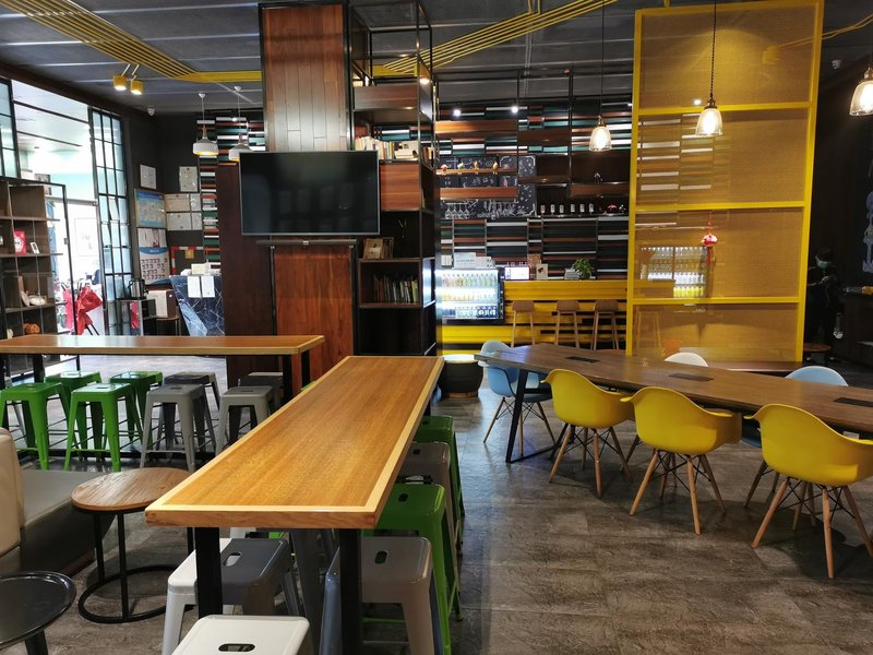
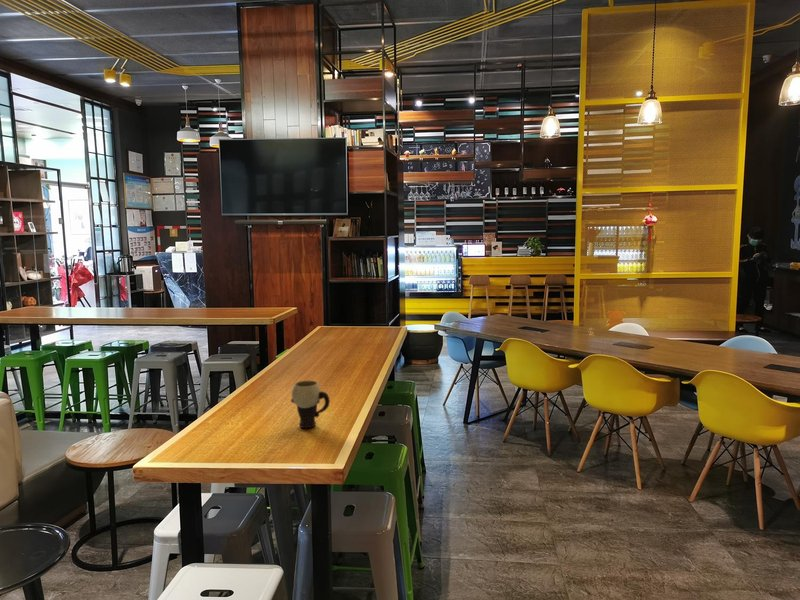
+ mug (307, 404)
